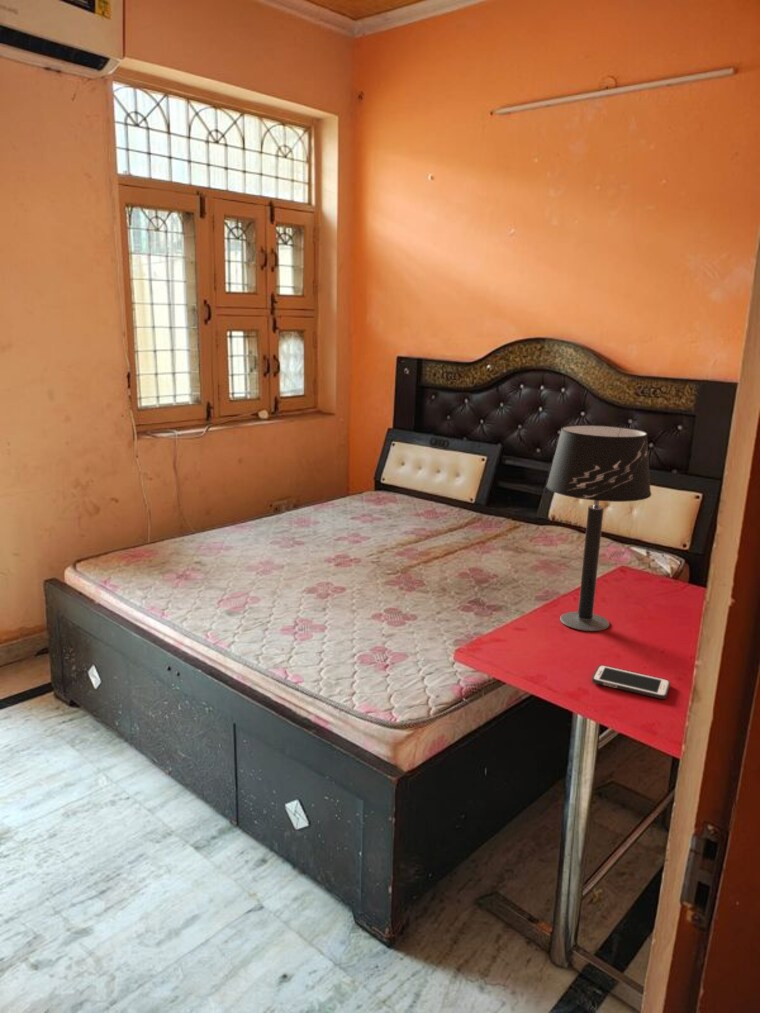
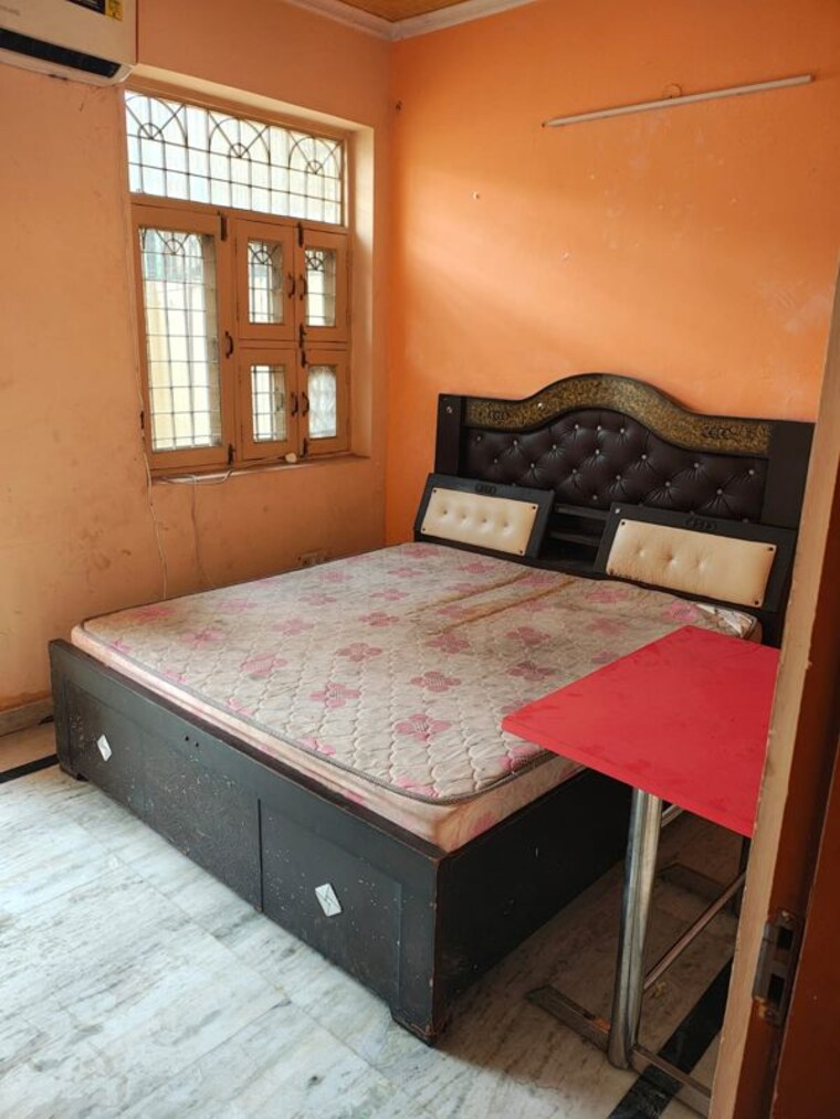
- cell phone (630, 681)
- table lamp (593, 529)
